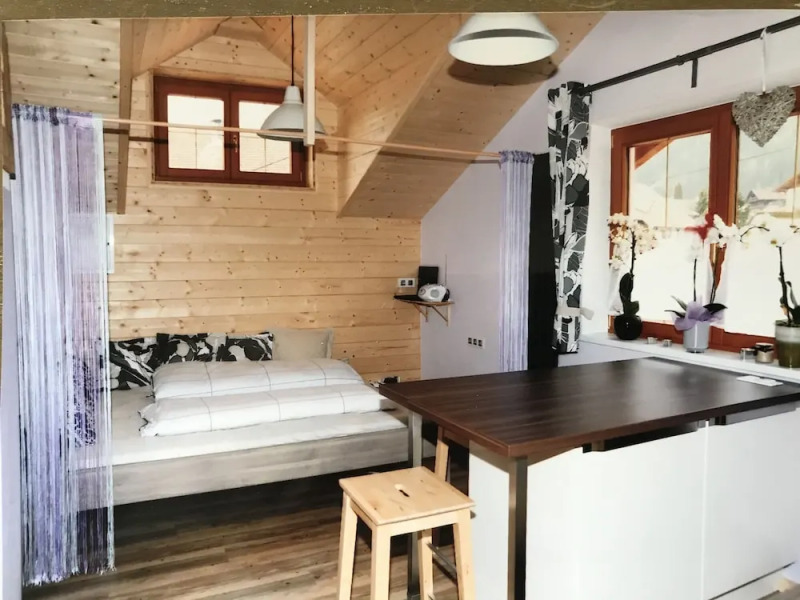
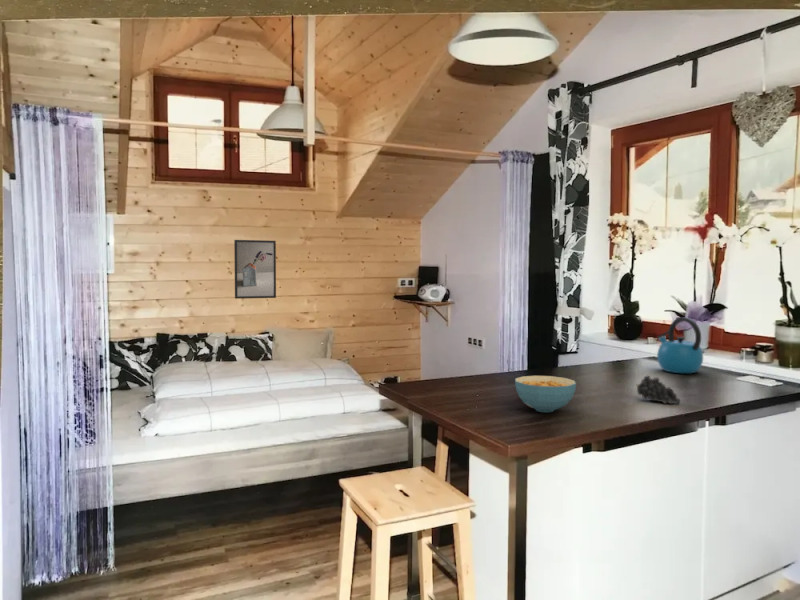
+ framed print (255, 269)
+ cereal bowl (544, 395)
+ fruit (655, 389)
+ kettle (678, 343)
